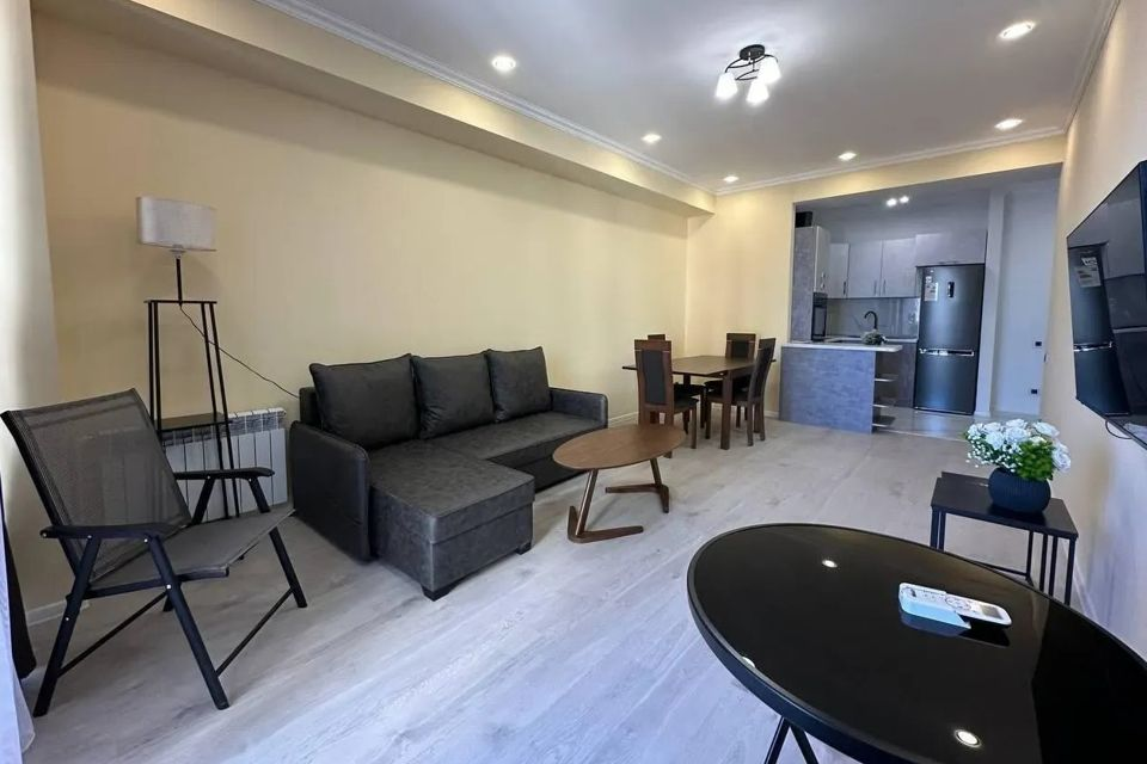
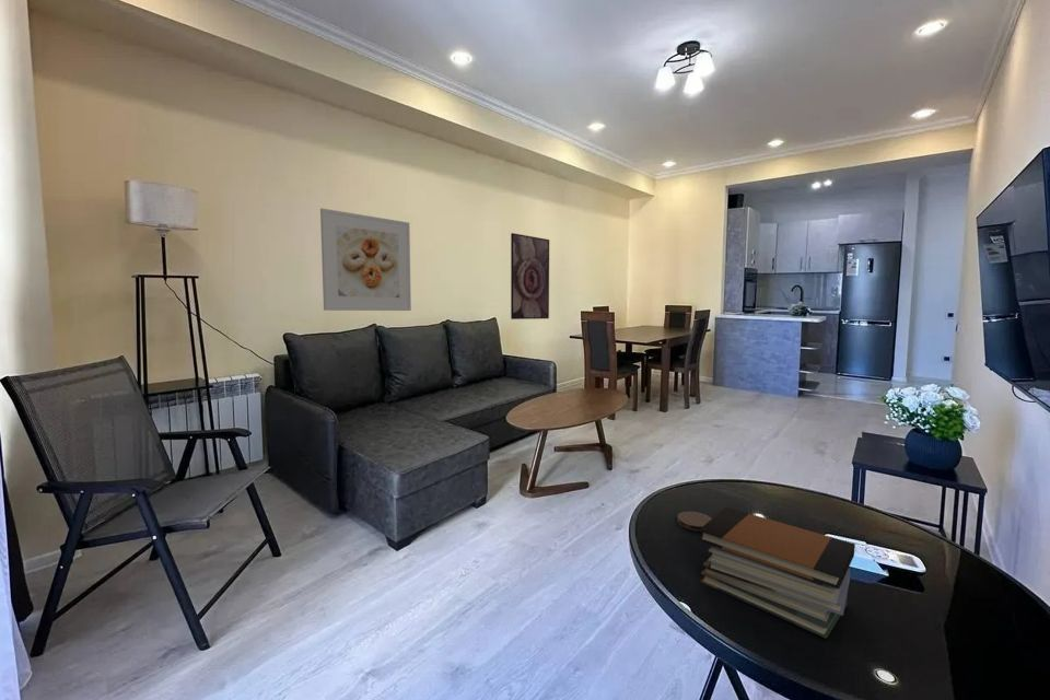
+ coaster (695, 521)
+ book stack (773, 565)
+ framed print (369, 264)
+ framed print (530, 278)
